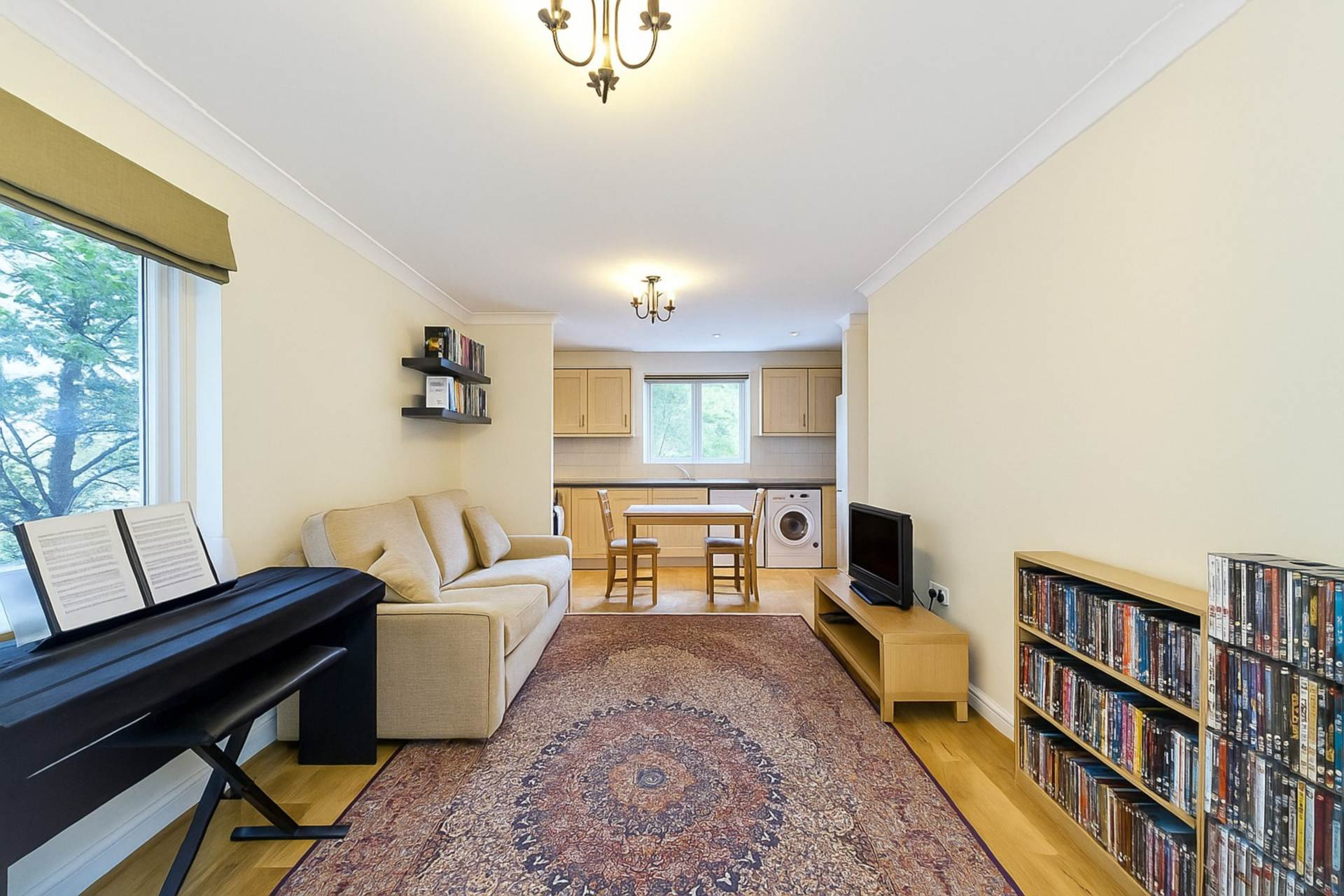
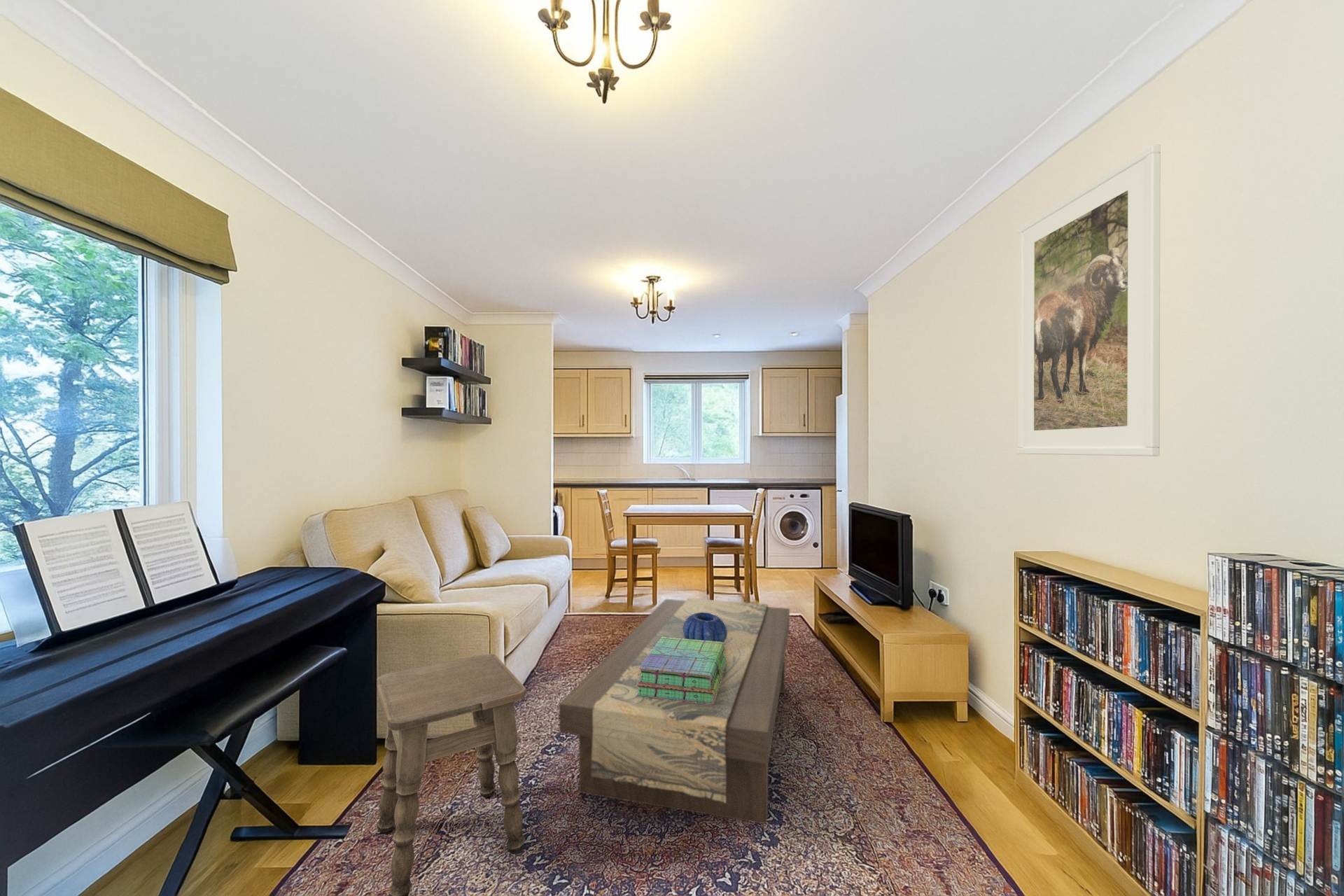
+ stack of books (684, 666)
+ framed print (1077, 323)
+ side table (447, 755)
+ coffee table (696, 702)
+ decorative bowl (704, 629)
